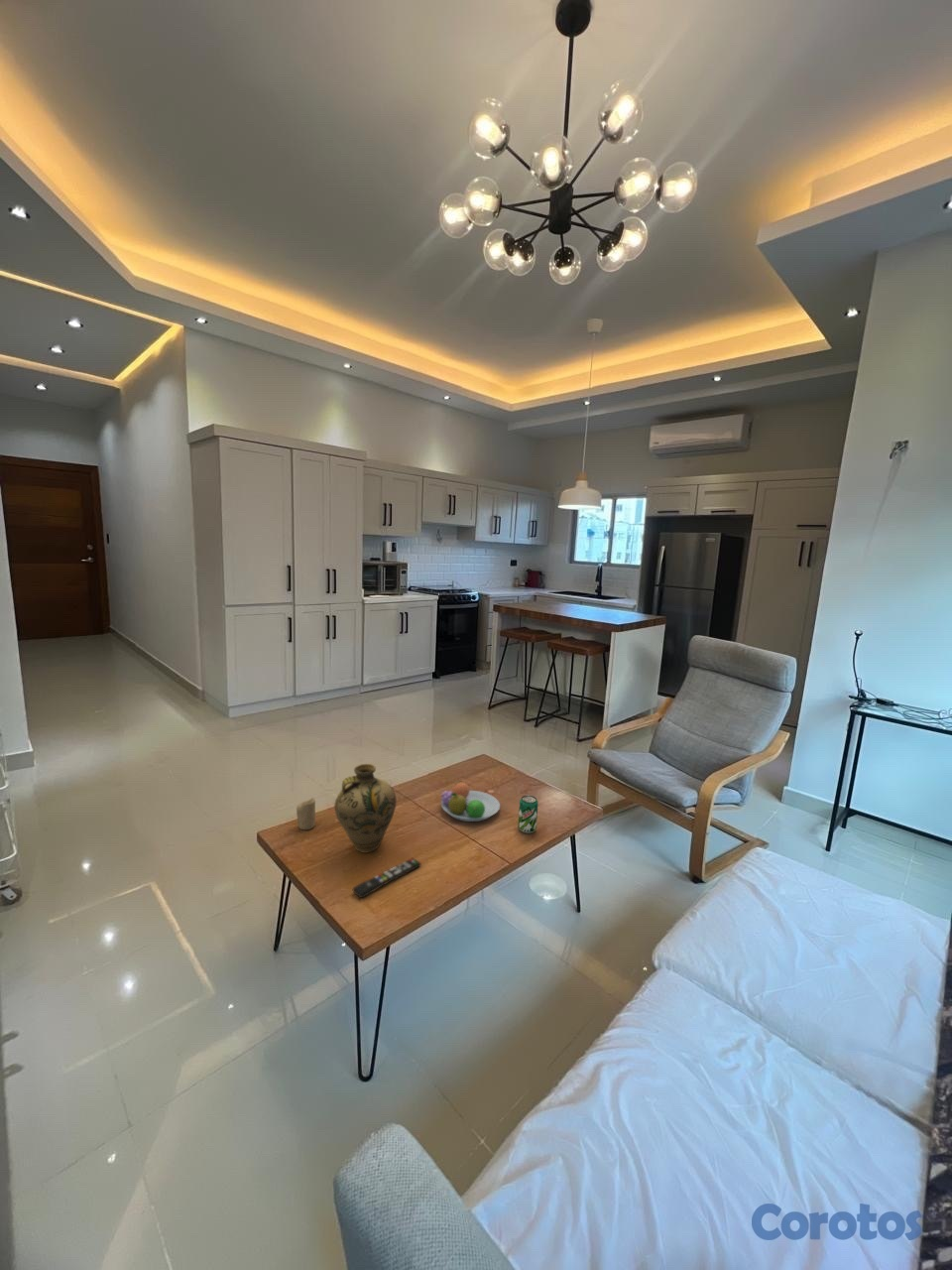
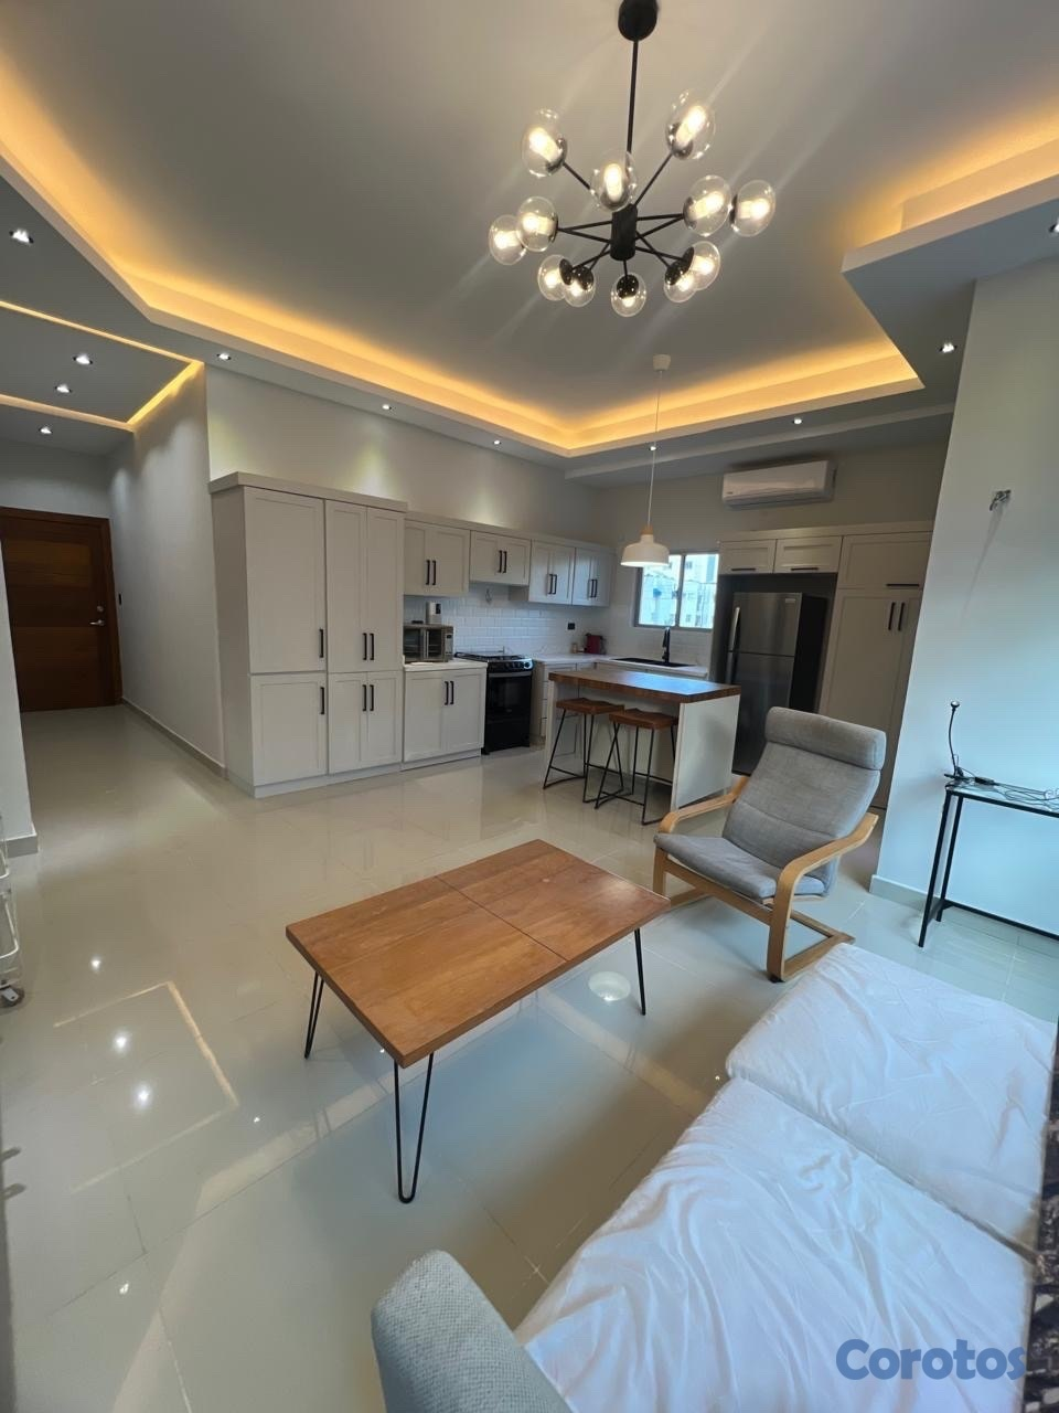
- remote control (388, 876)
- beverage can (528, 814)
- jug (365, 807)
- candle (305, 813)
- fruit bowl (470, 799)
